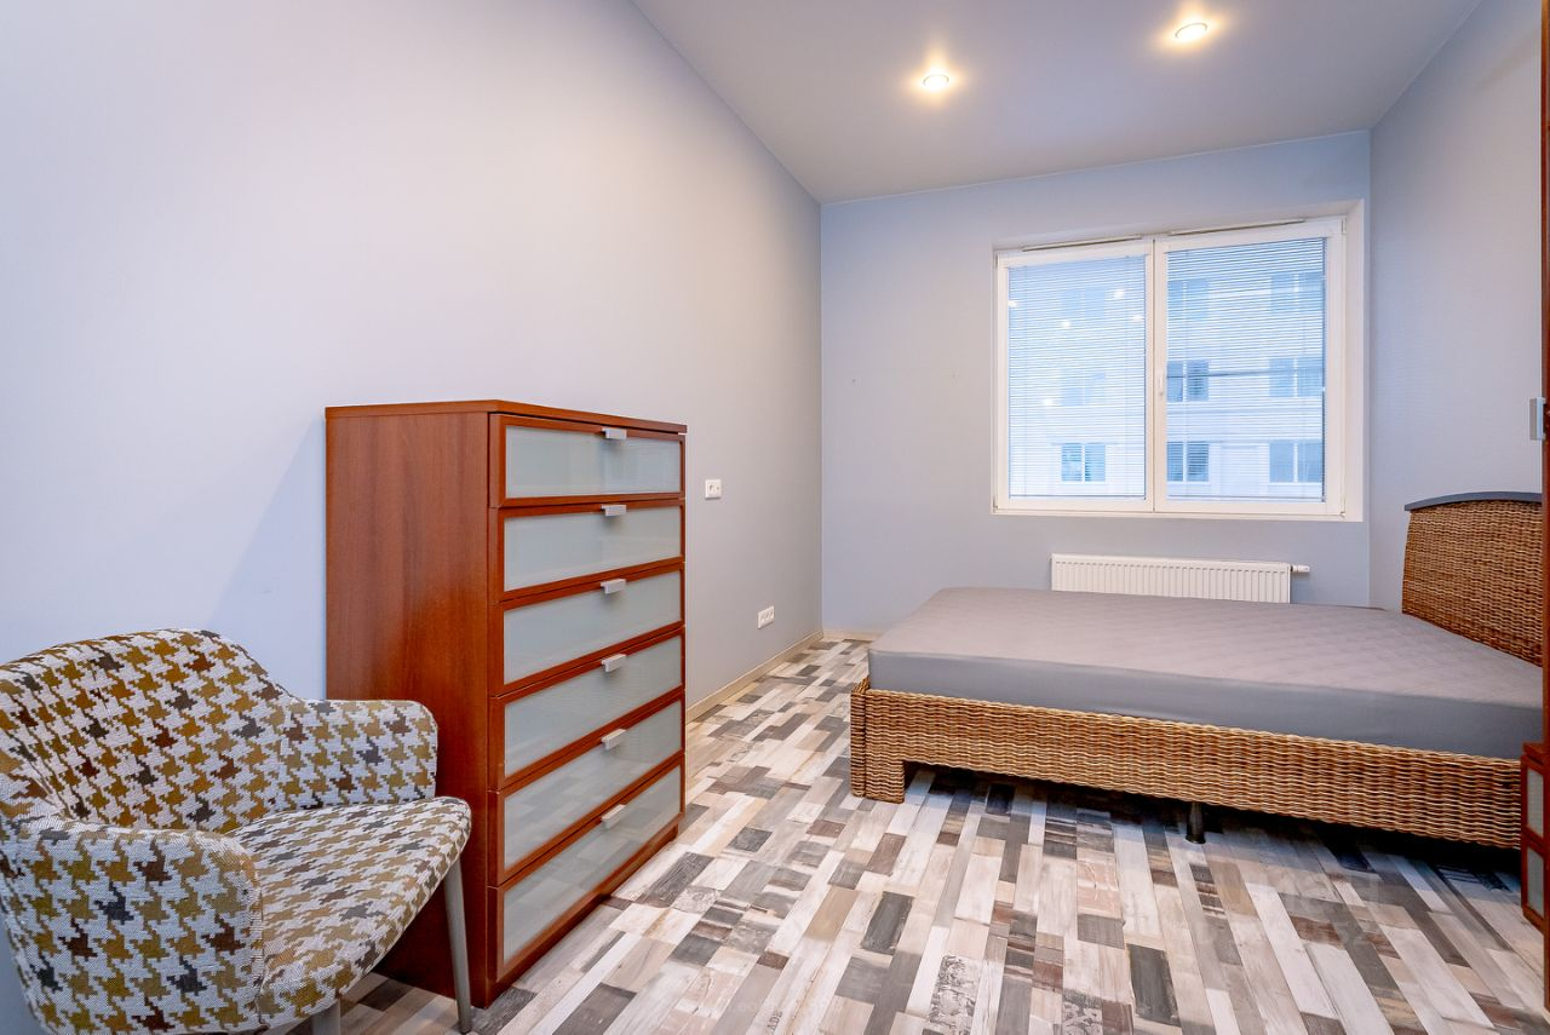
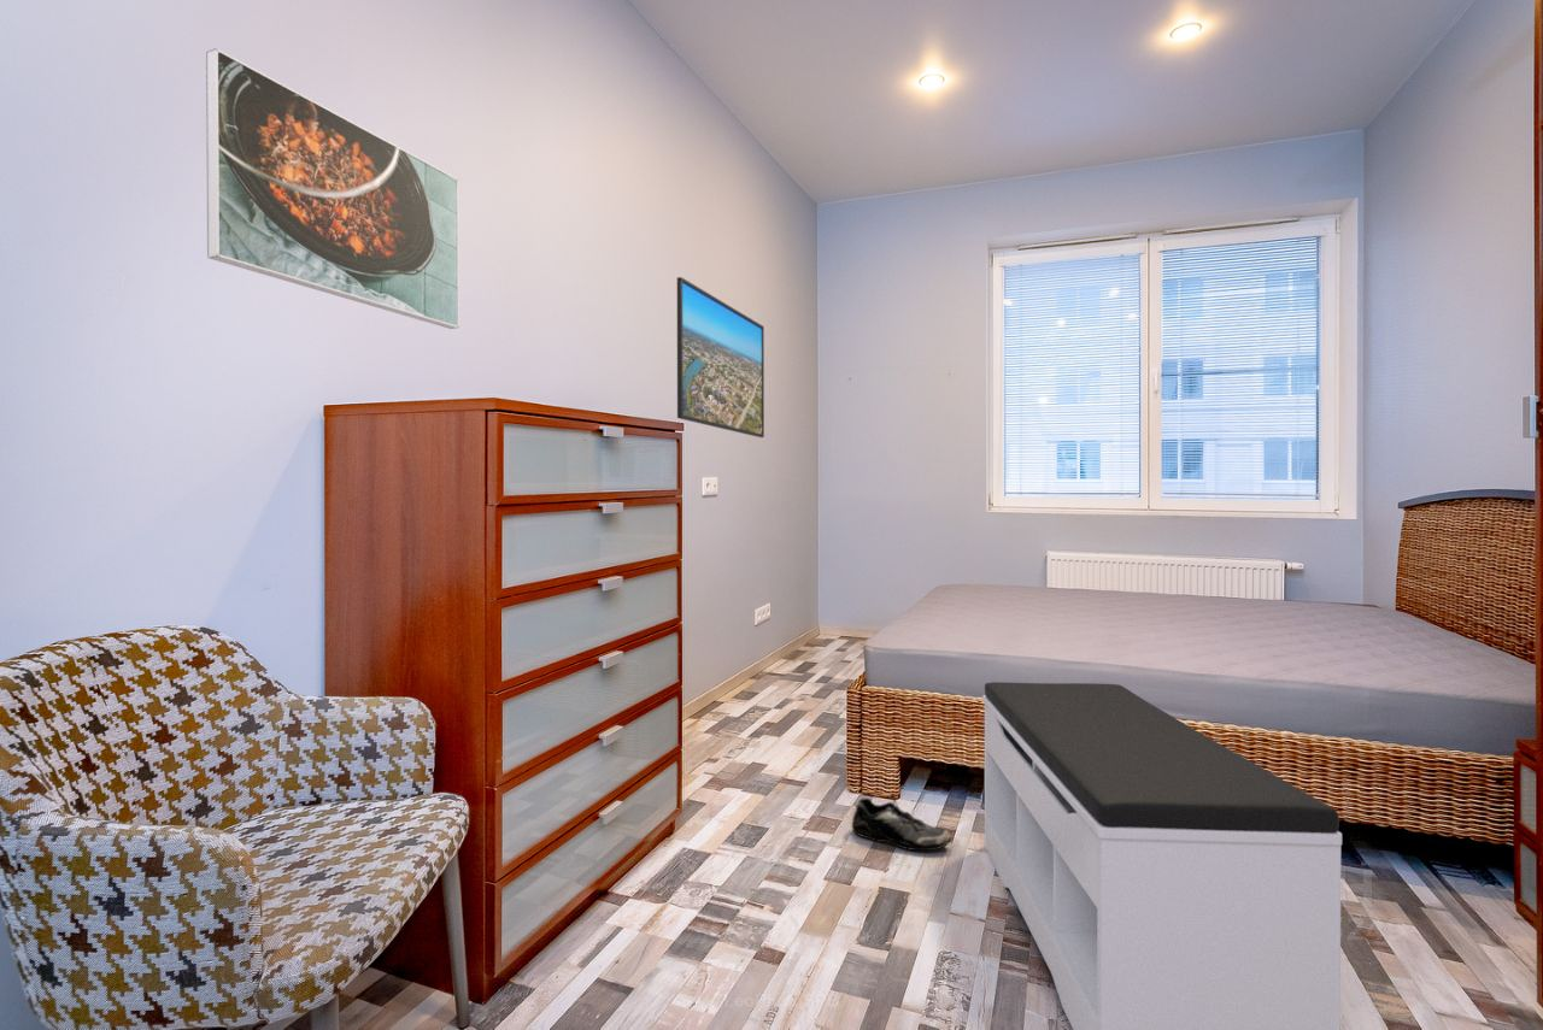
+ bench (1113, 834)
+ shoe (899, 819)
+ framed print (724, 366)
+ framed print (352, 212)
